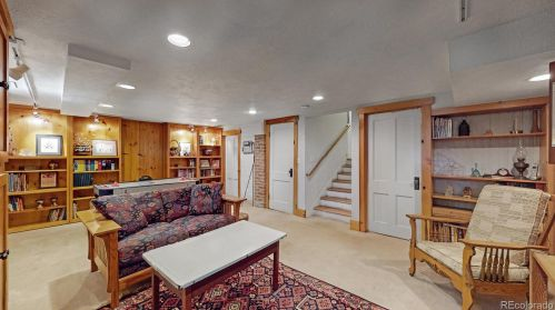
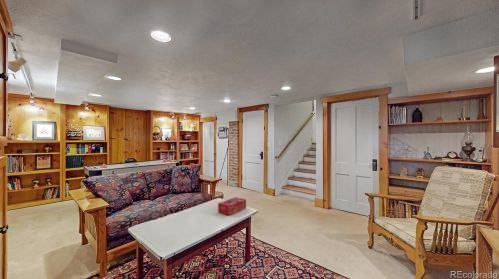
+ tissue box (232, 205)
